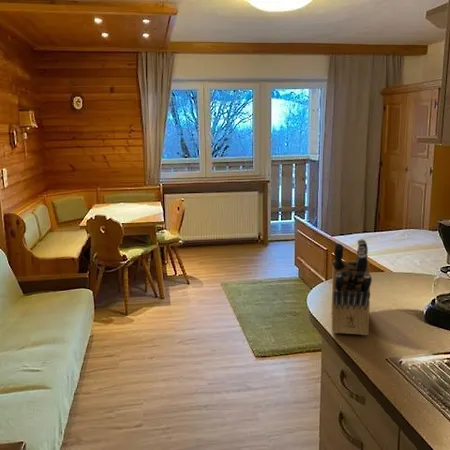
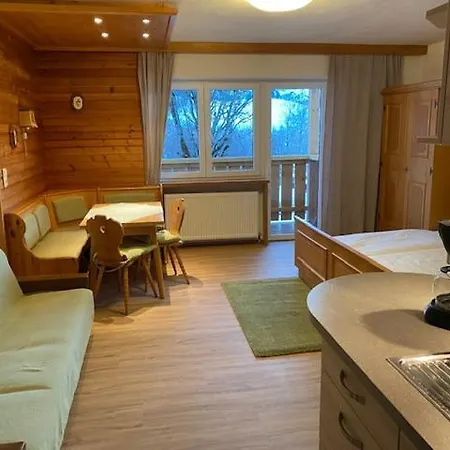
- knife block (350, 279)
